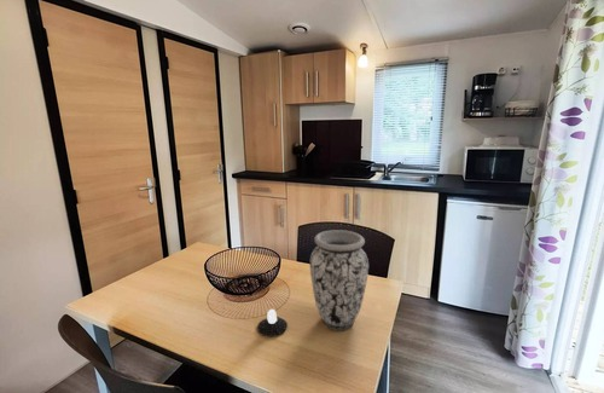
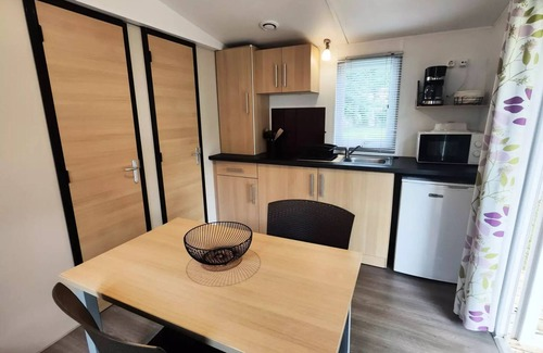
- candle (272, 318)
- vase (338, 279)
